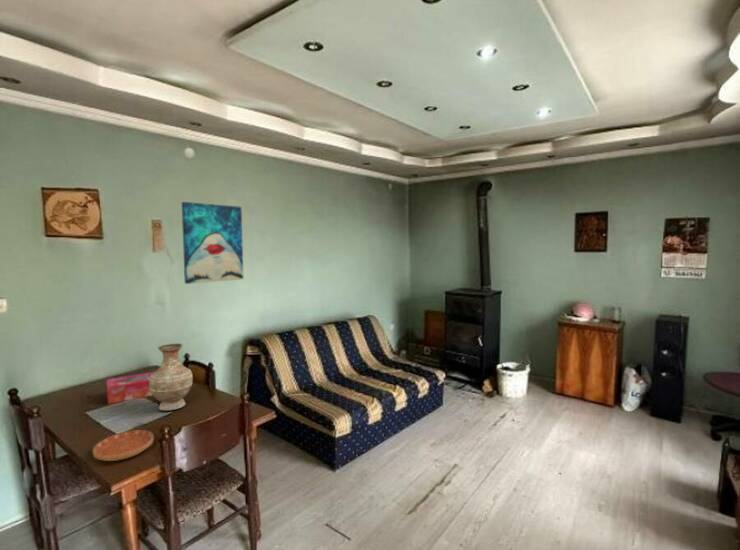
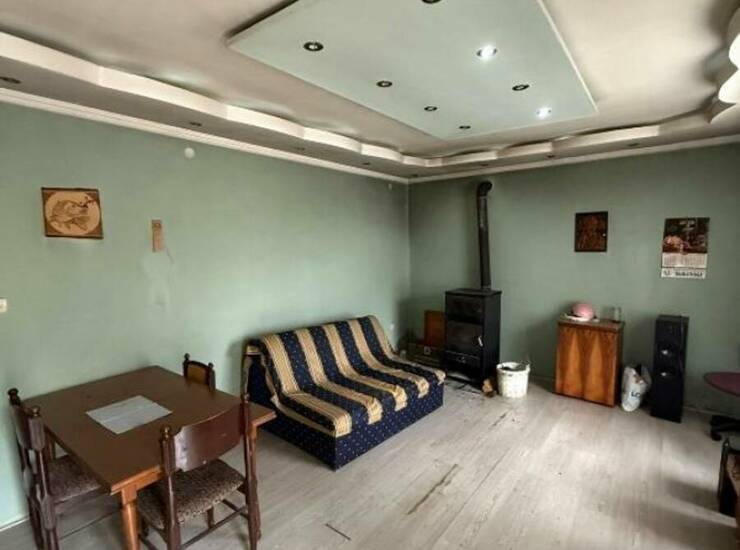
- tissue box (136, 386)
- vase (171, 376)
- saucer (124, 446)
- wall art (214, 243)
